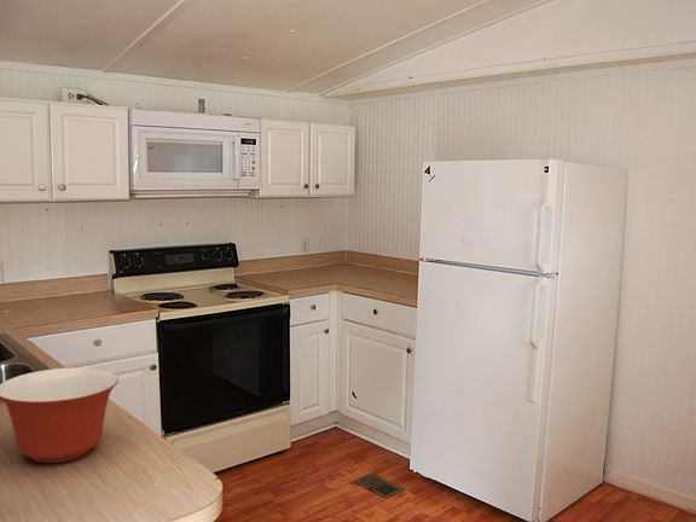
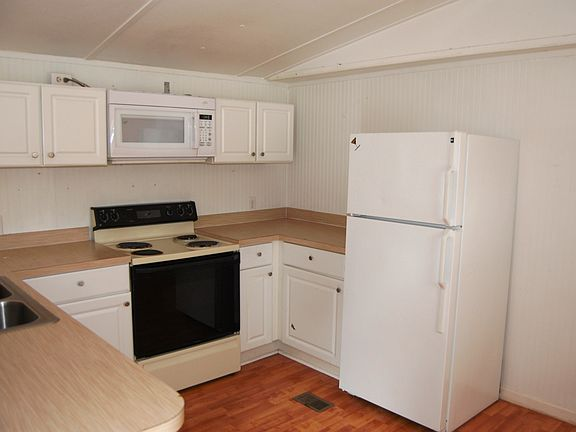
- mixing bowl (59, 417)
